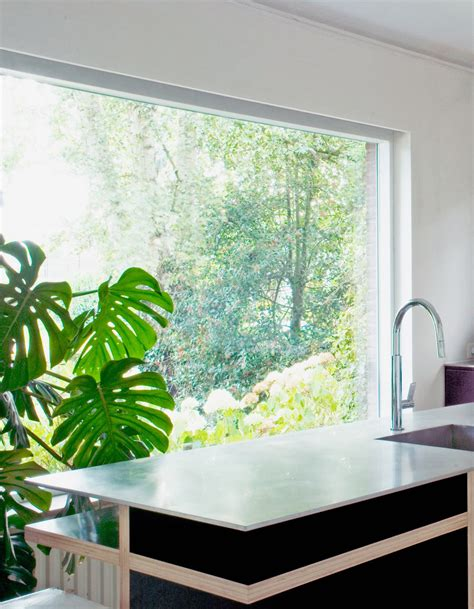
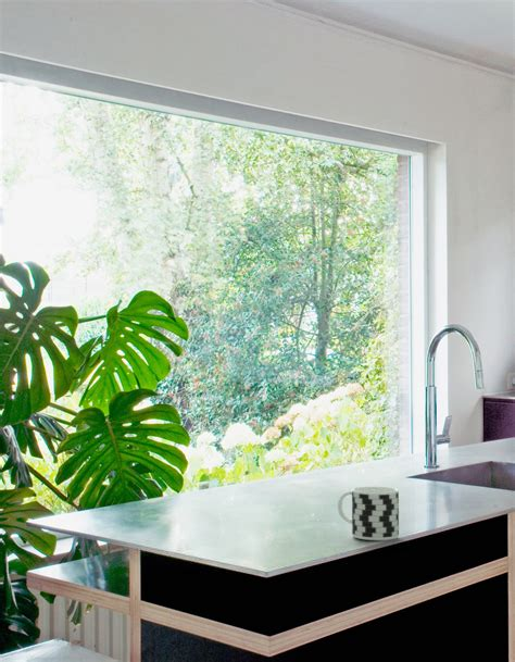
+ cup (367, 512)
